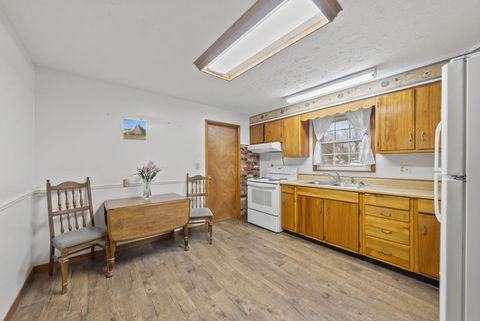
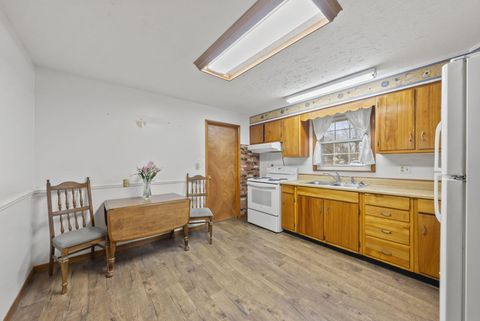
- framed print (134, 130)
